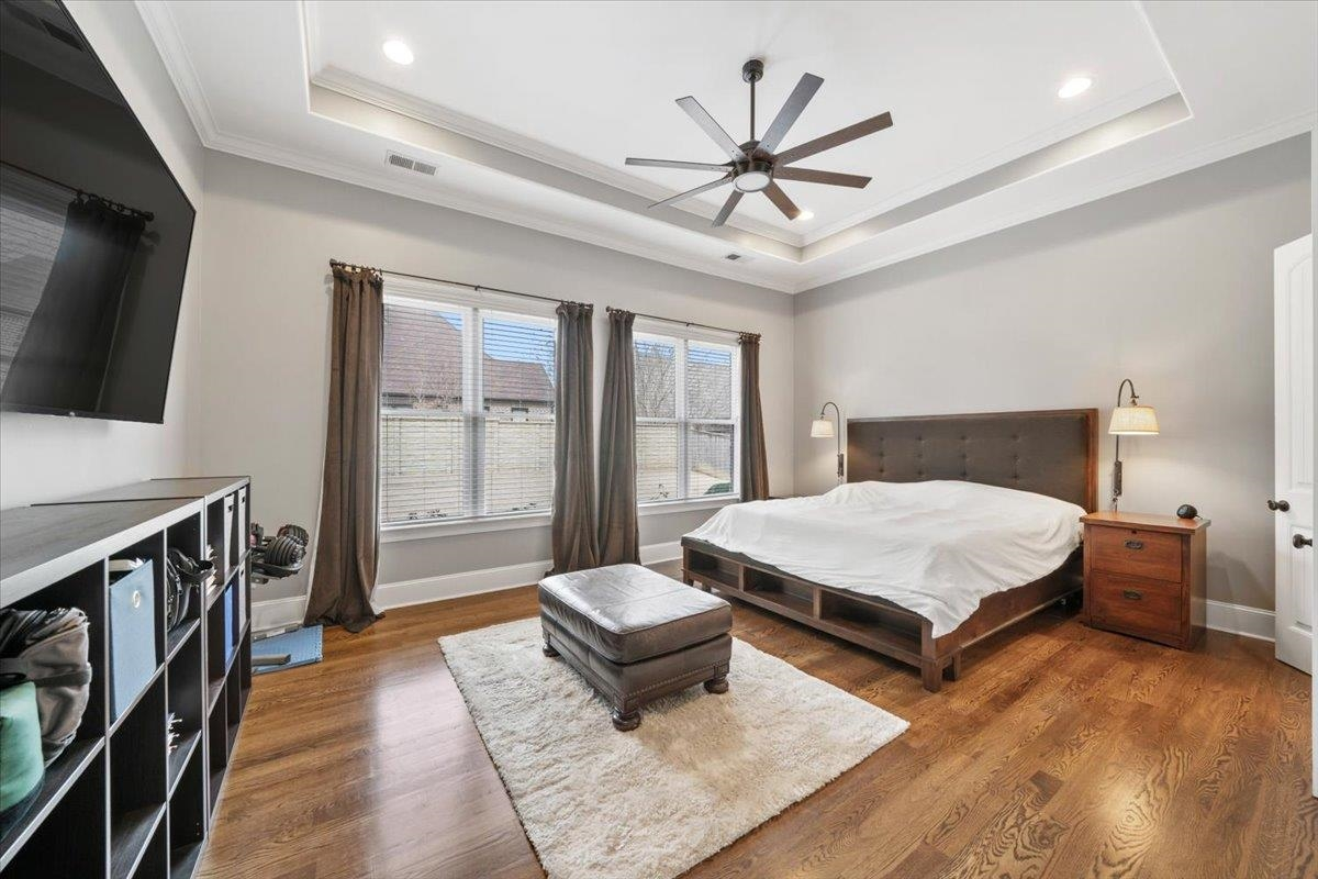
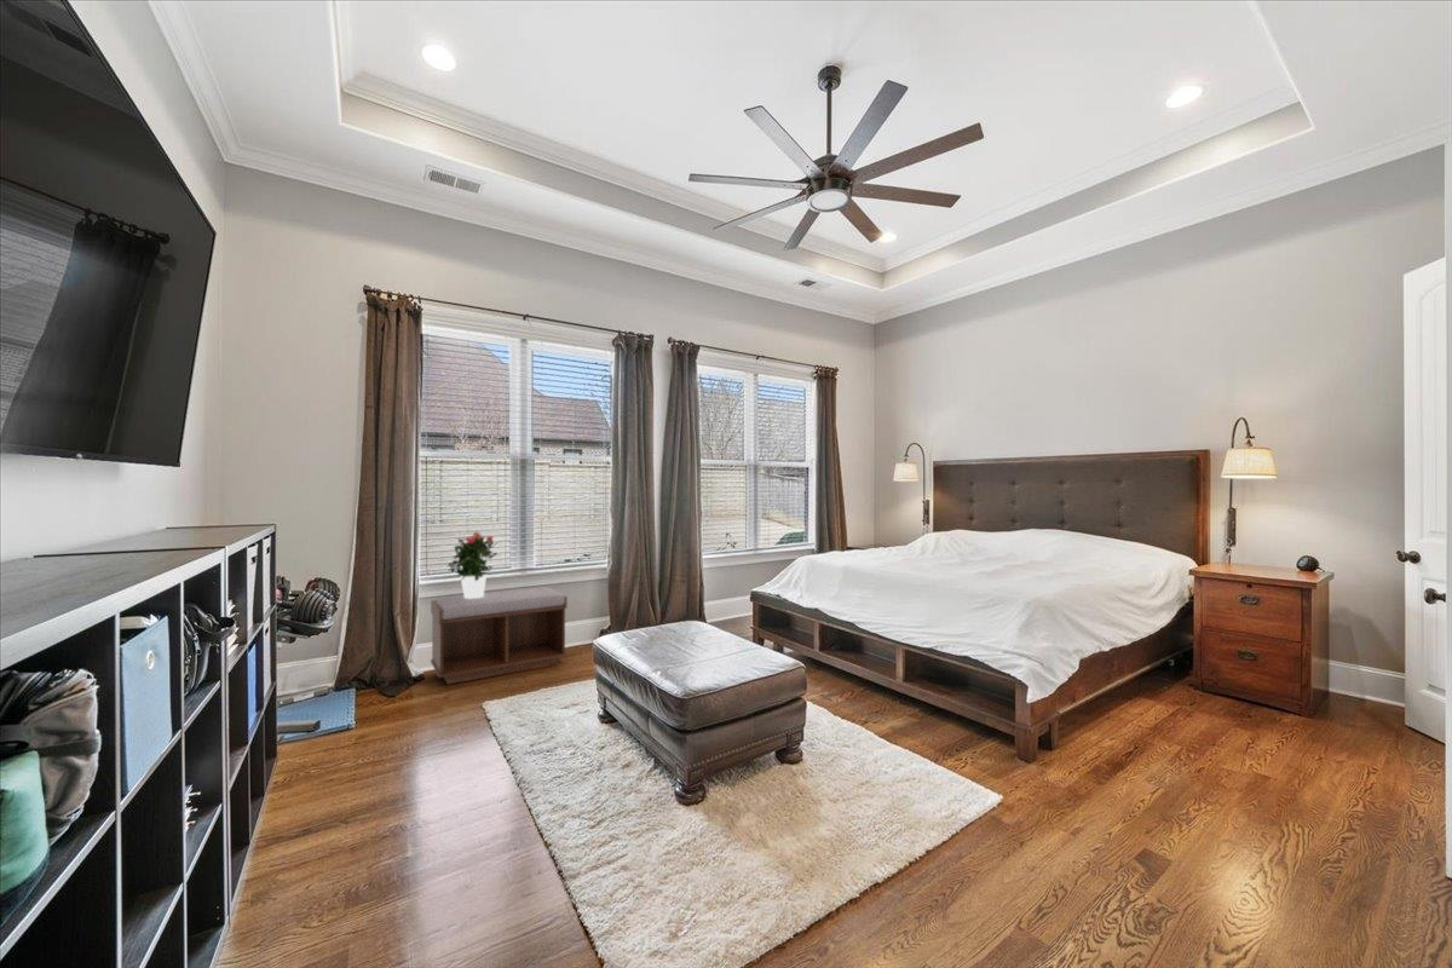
+ potted flower (474, 564)
+ bench (500, 630)
